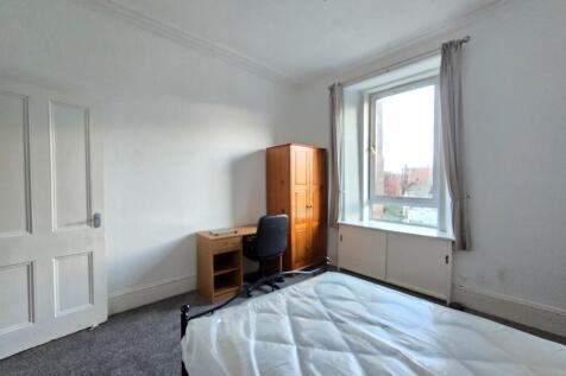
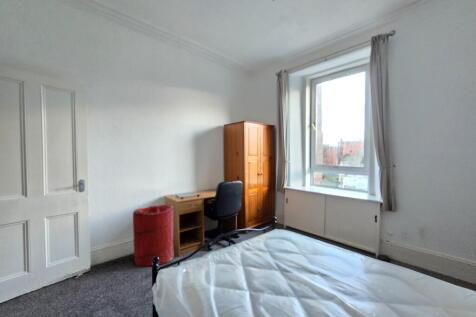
+ laundry hamper (154, 232)
